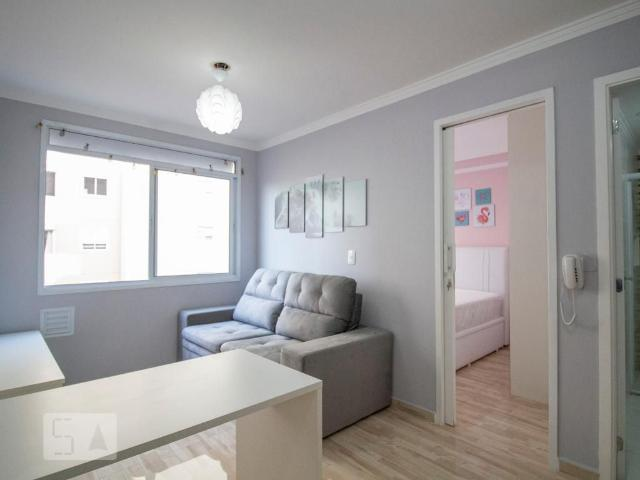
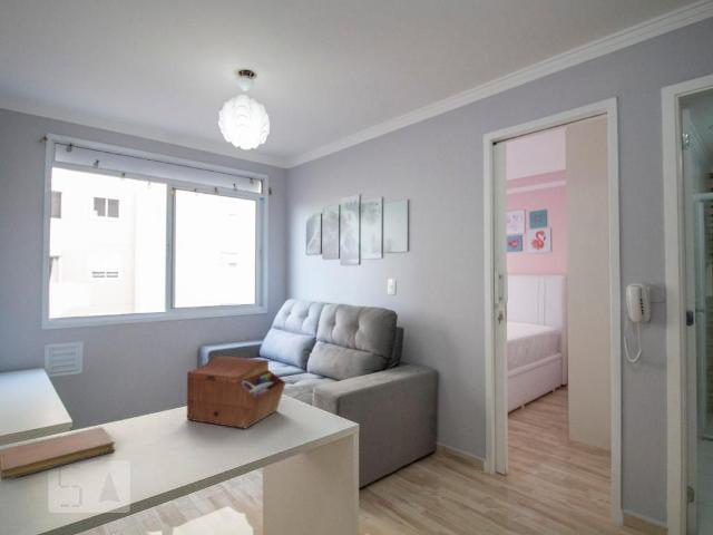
+ sewing box (236, 389)
+ notebook (58, 449)
